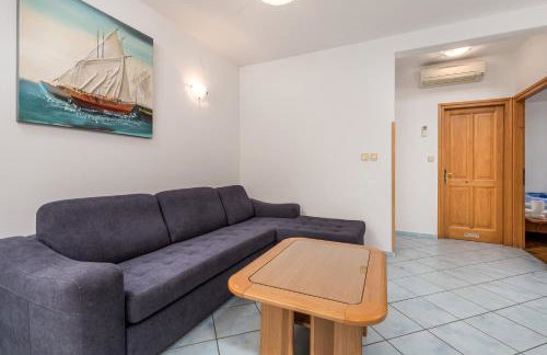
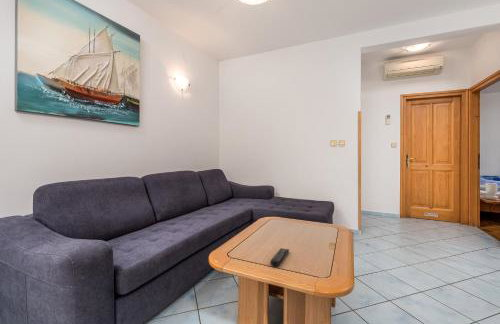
+ remote control (280, 256)
